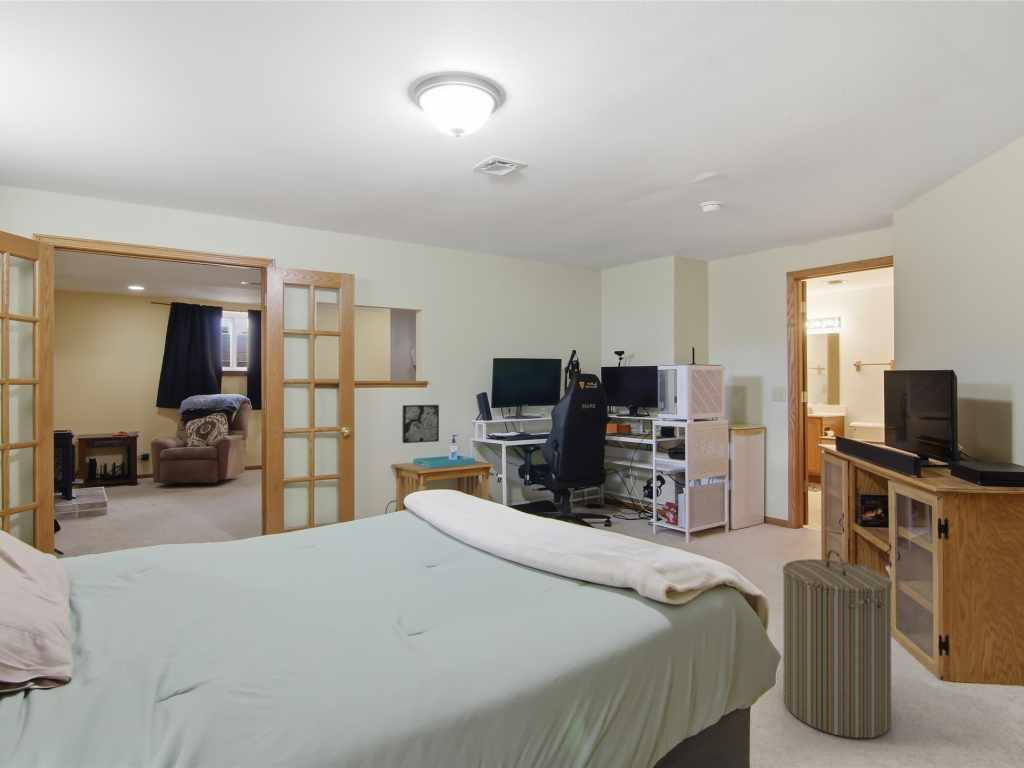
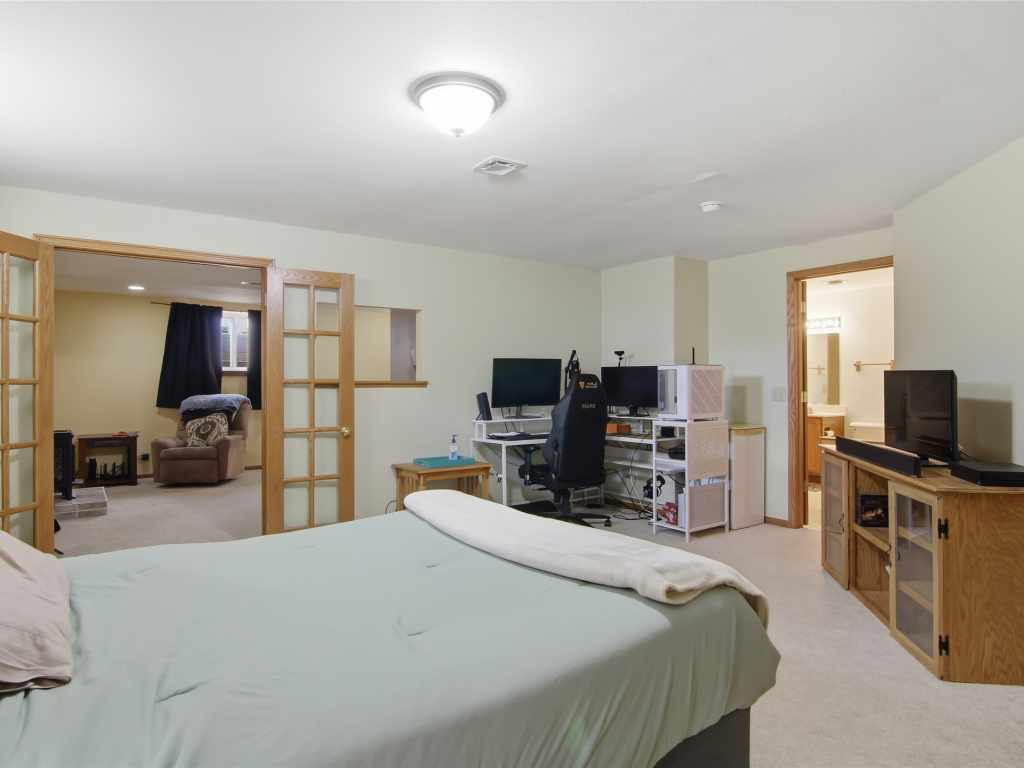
- laundry hamper (835, 631)
- wall art (420, 423)
